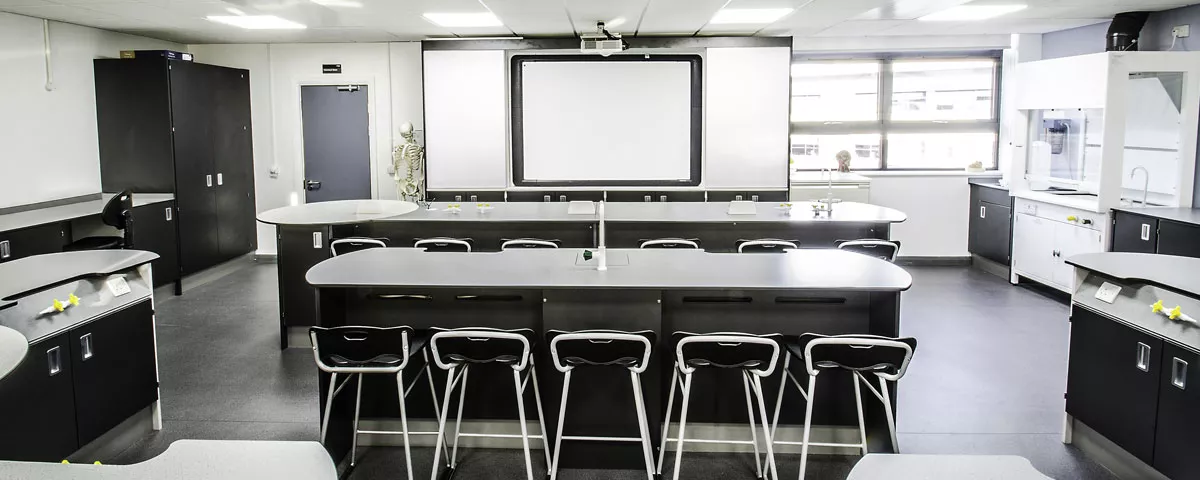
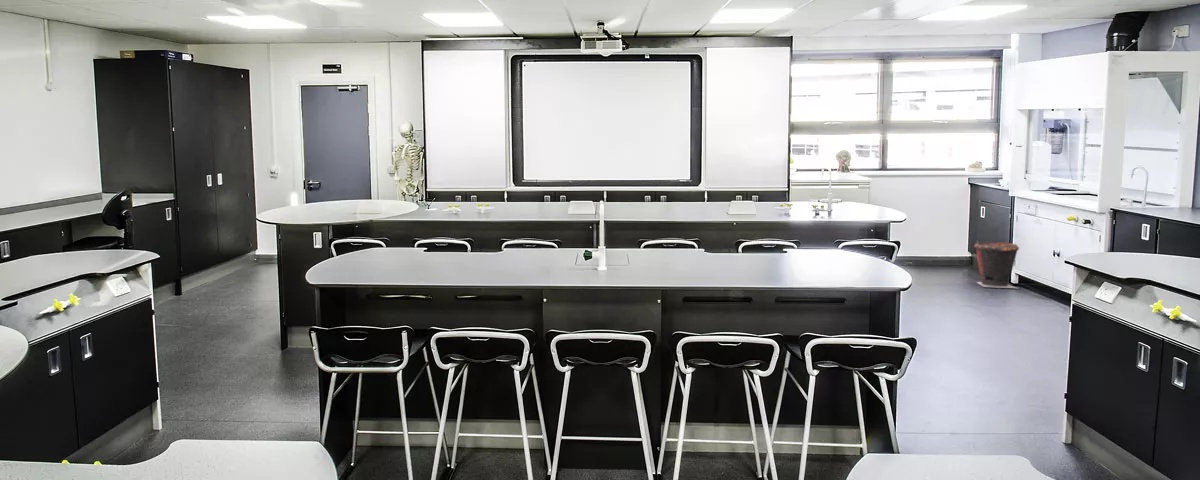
+ waste bin (994, 262)
